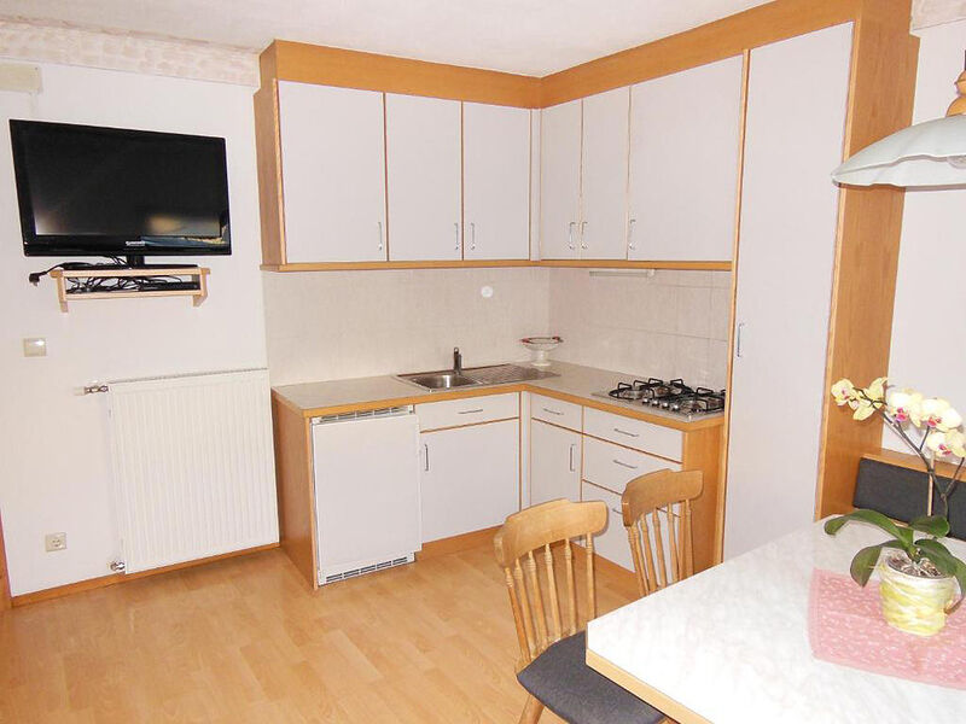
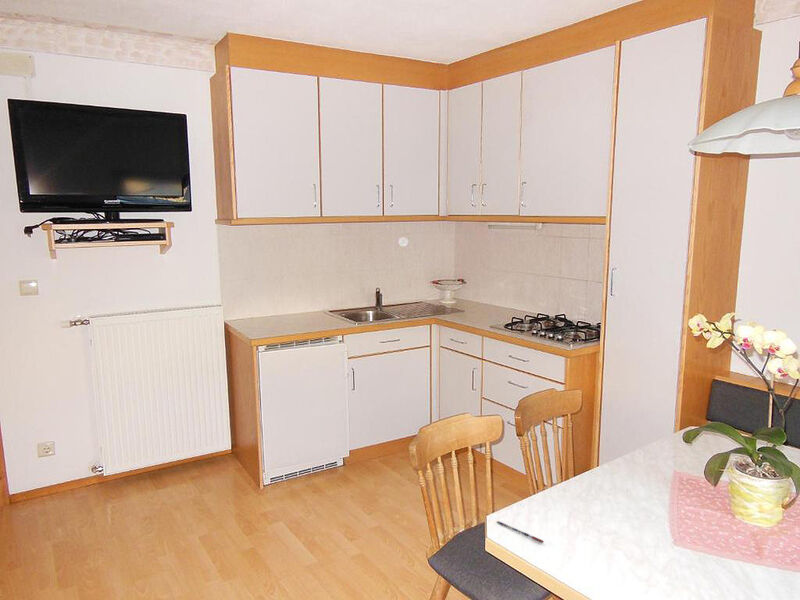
+ pen (519, 531)
